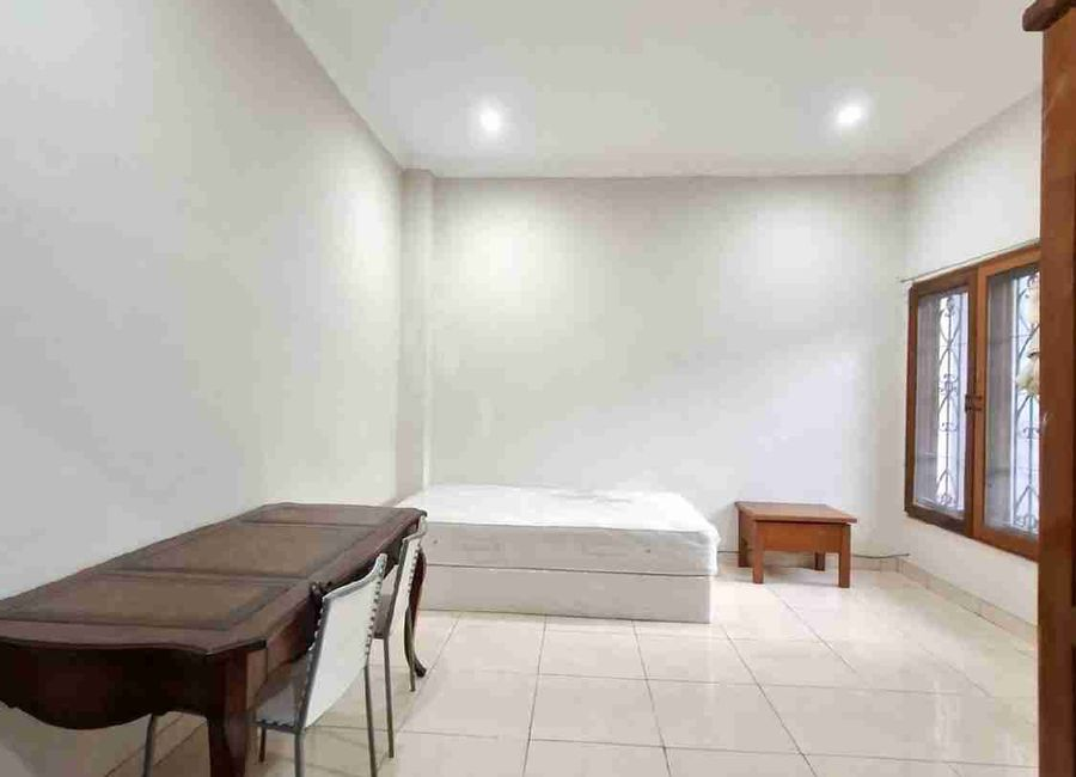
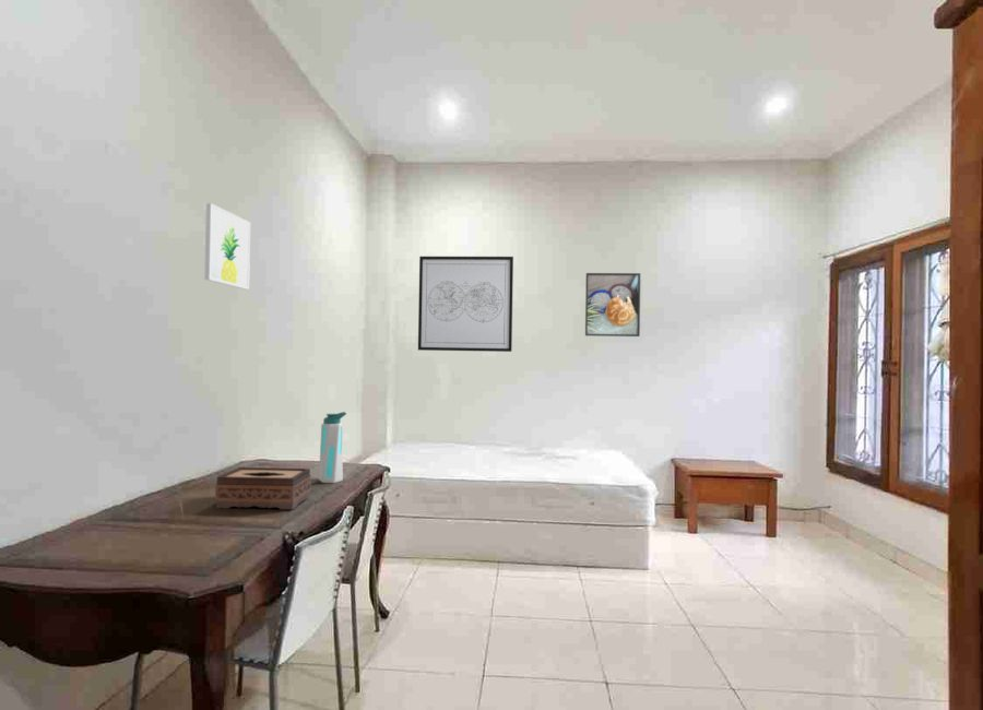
+ wall art (228, 249)
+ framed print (612, 304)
+ water bottle (333, 447)
+ tissue box (264, 487)
+ wall art (465, 304)
